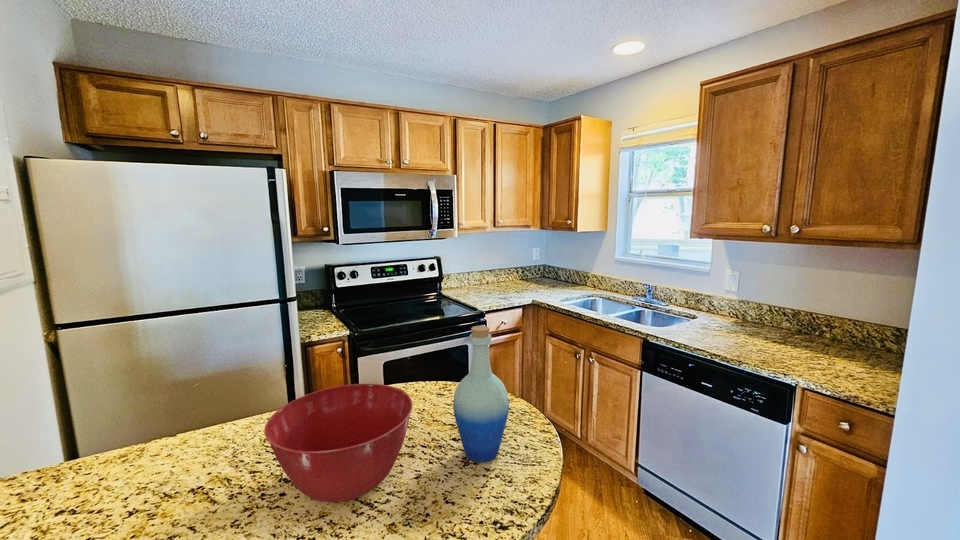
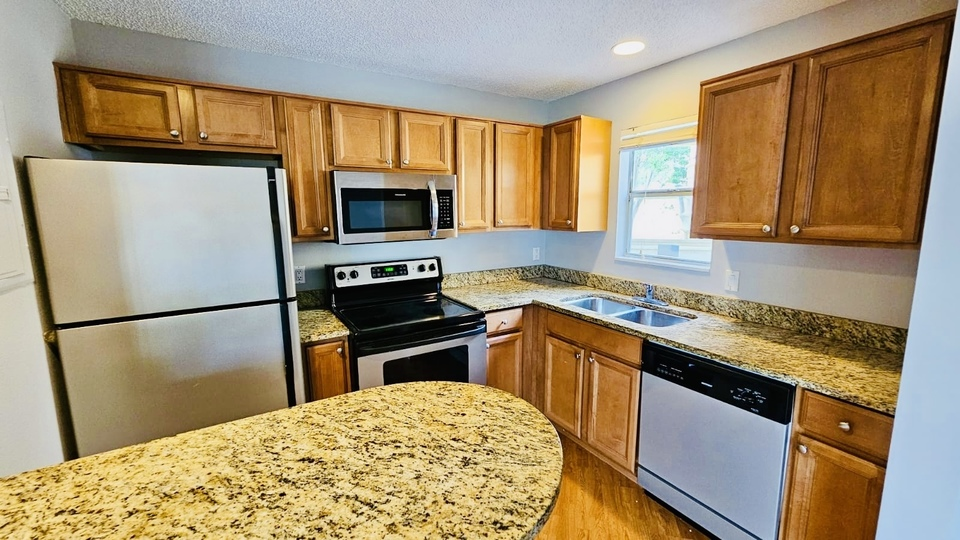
- mixing bowl (344, 445)
- bottle (480, 391)
